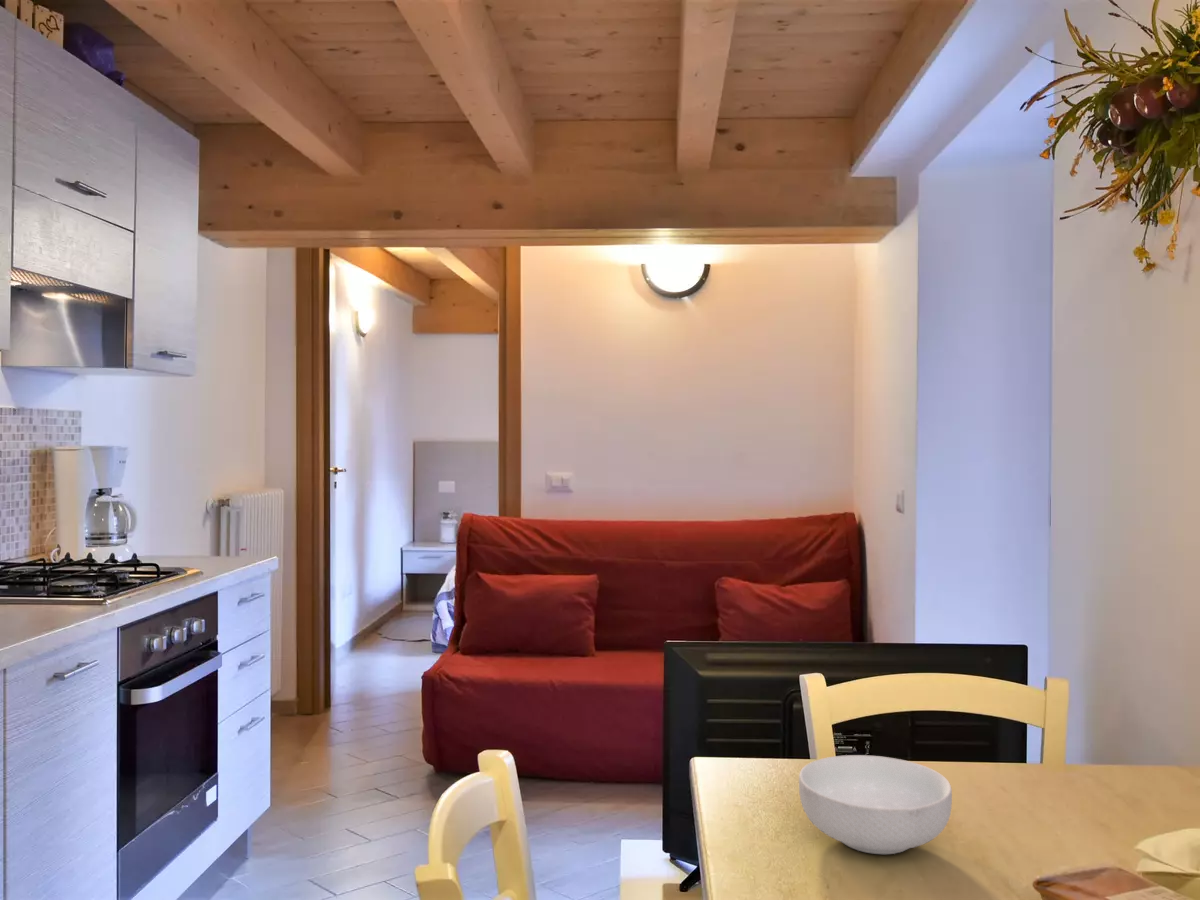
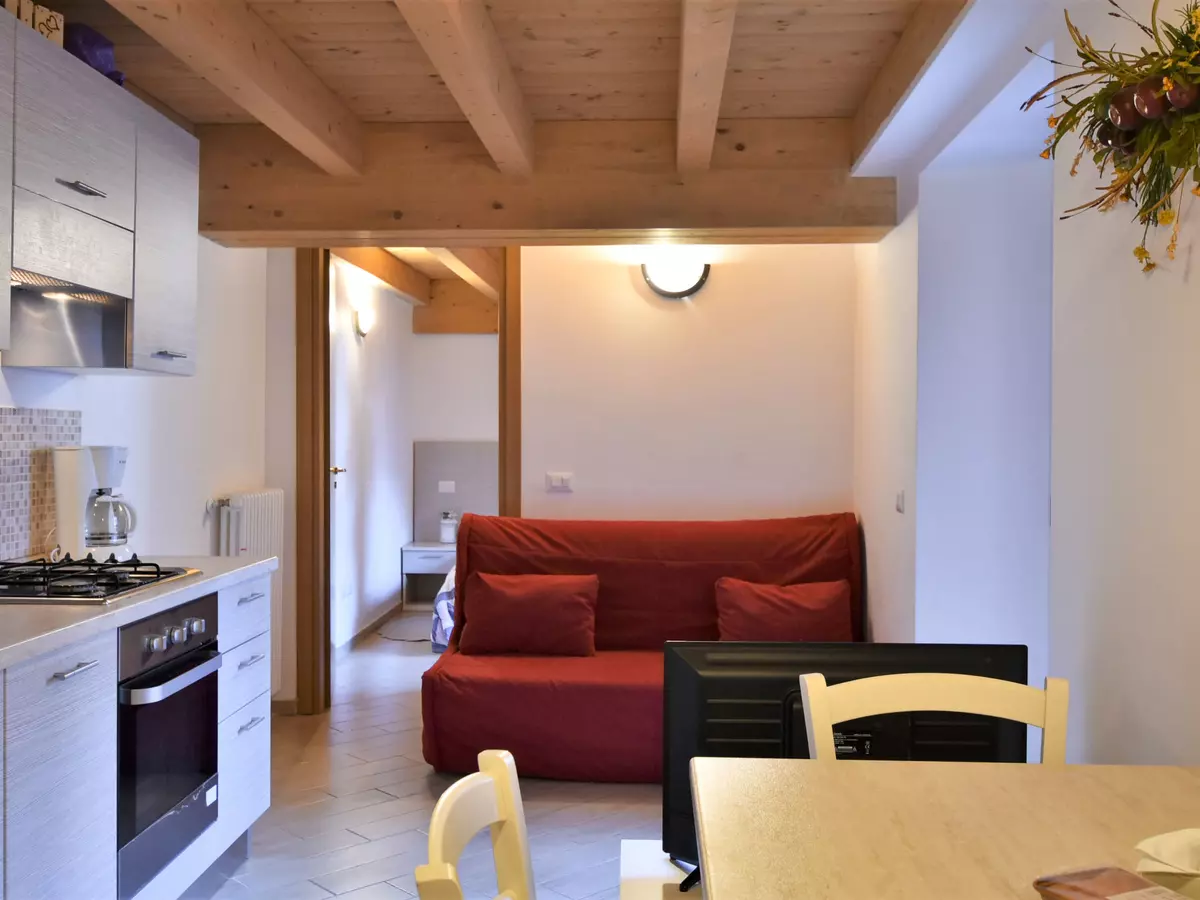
- cereal bowl (873, 809)
